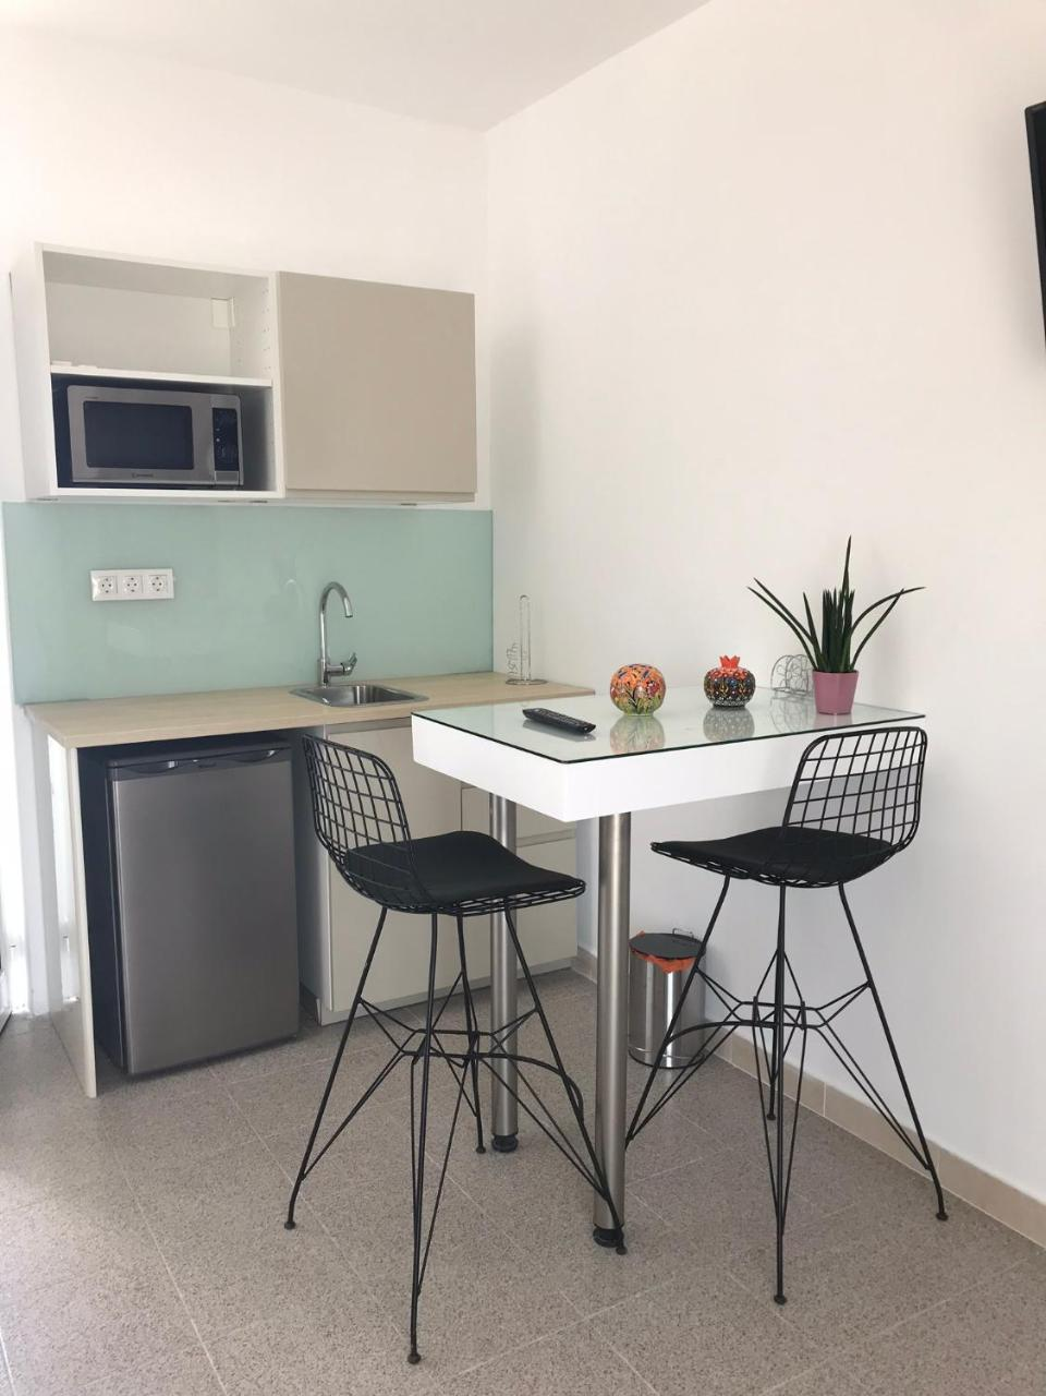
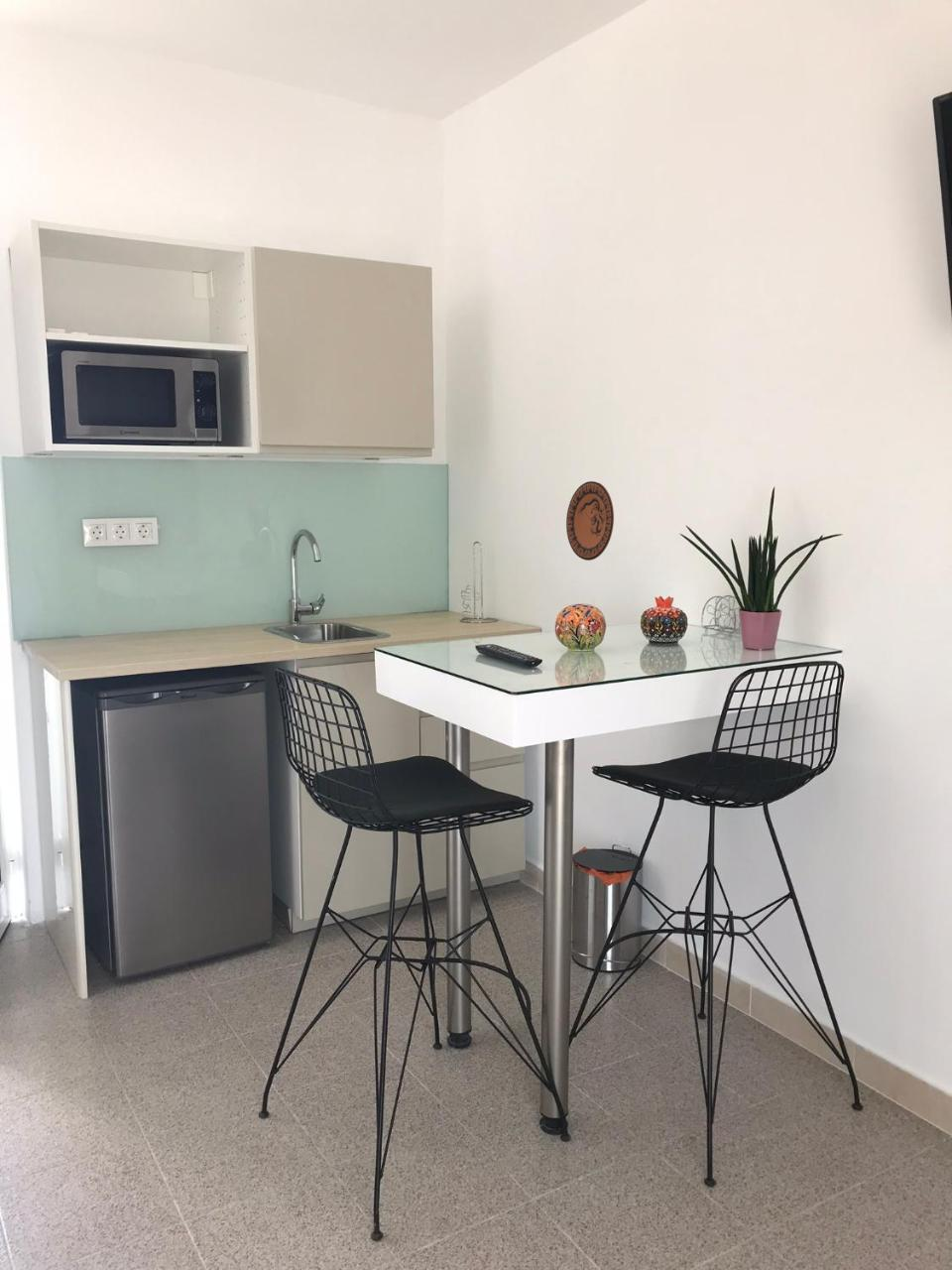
+ decorative plate (590, 521)
